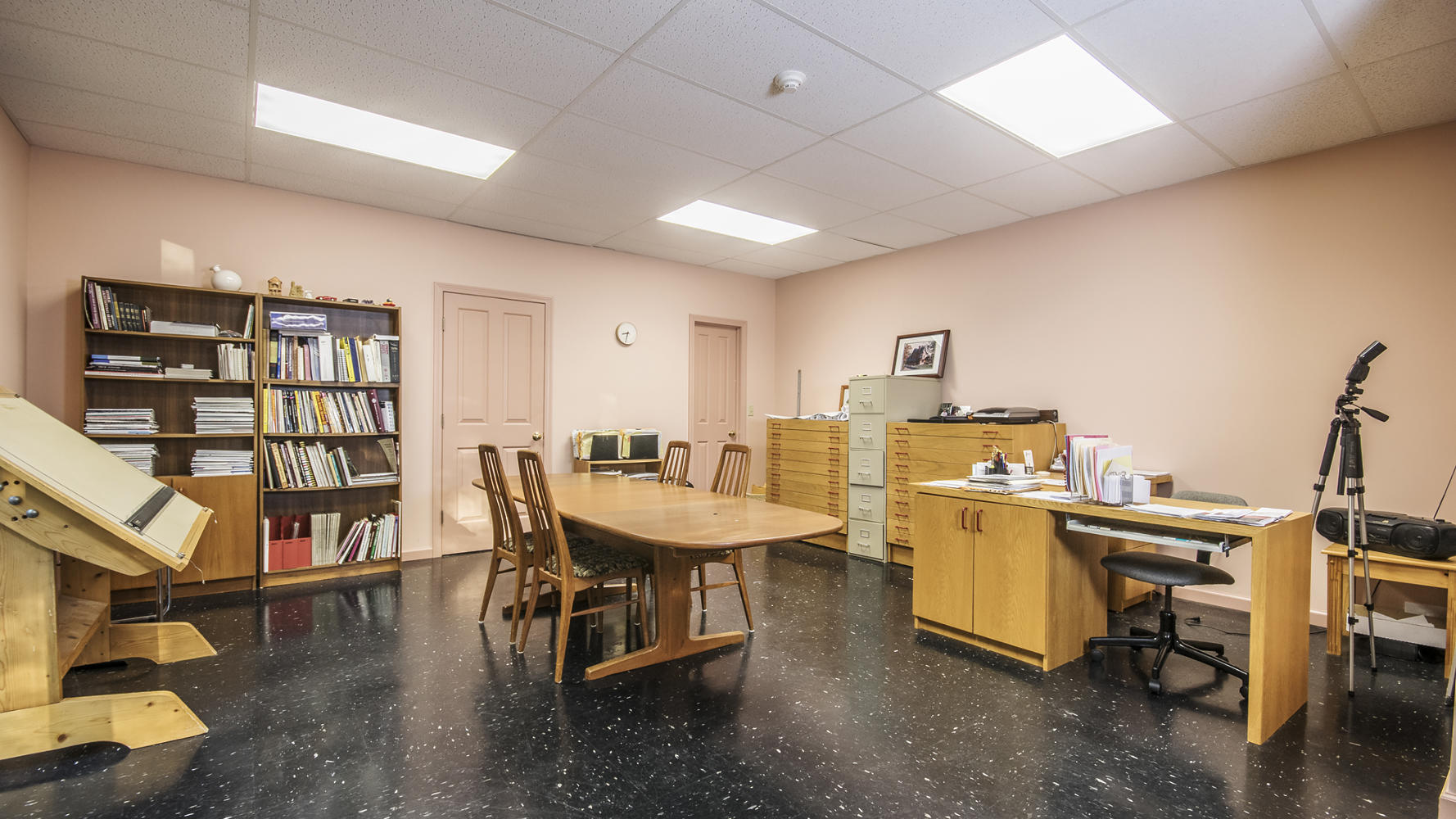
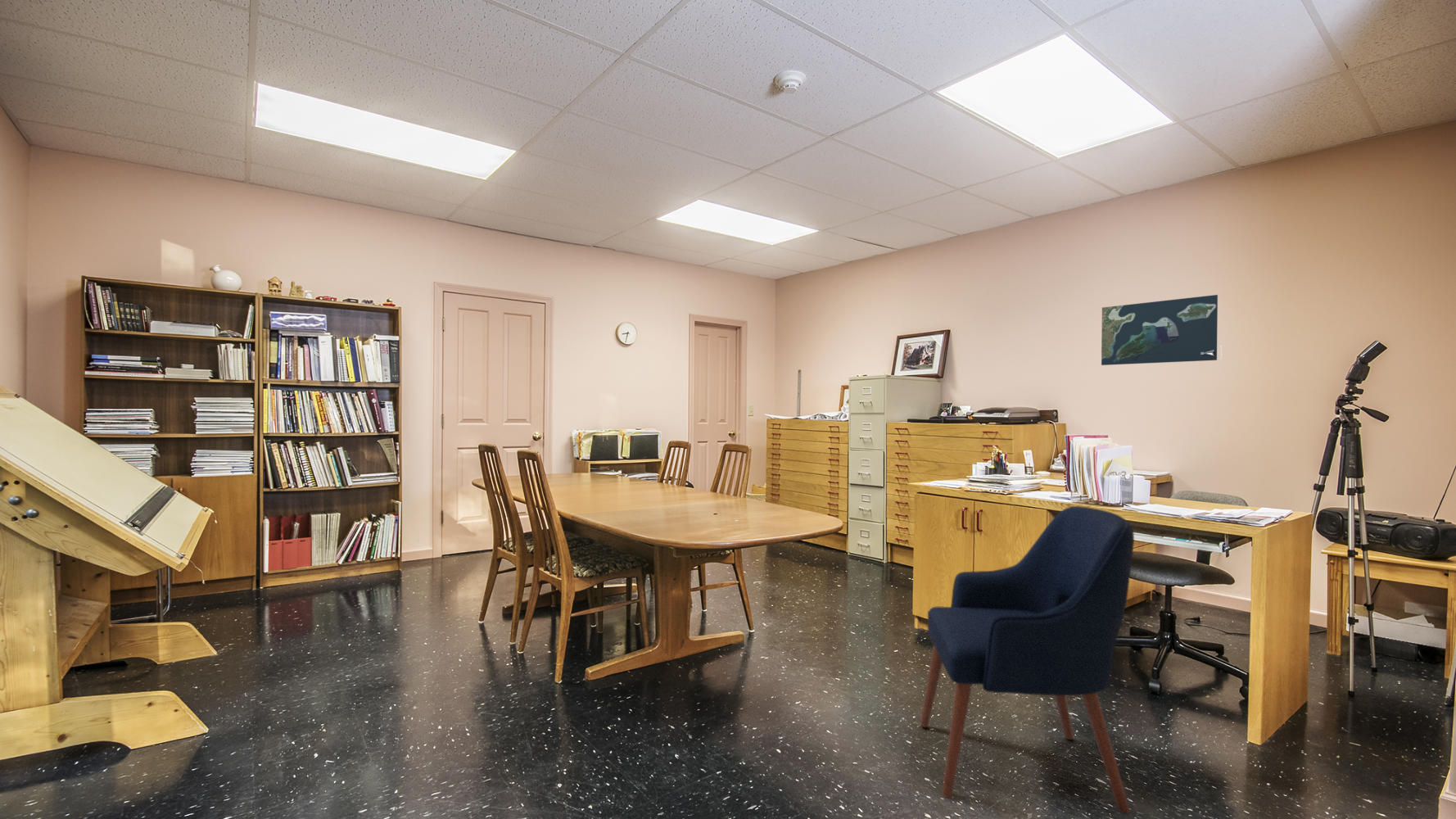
+ chair (1024, 637)
+ map (1159, 332)
